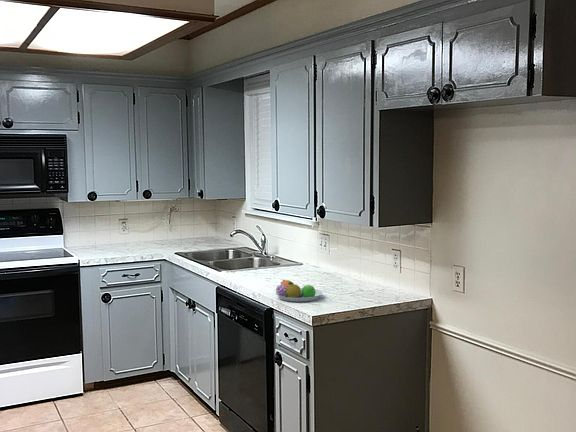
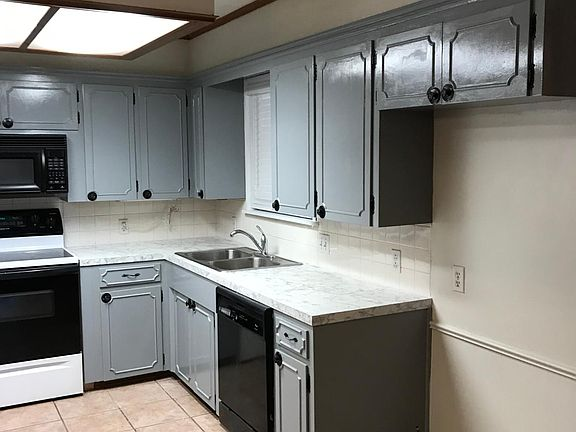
- fruit bowl (299, 288)
